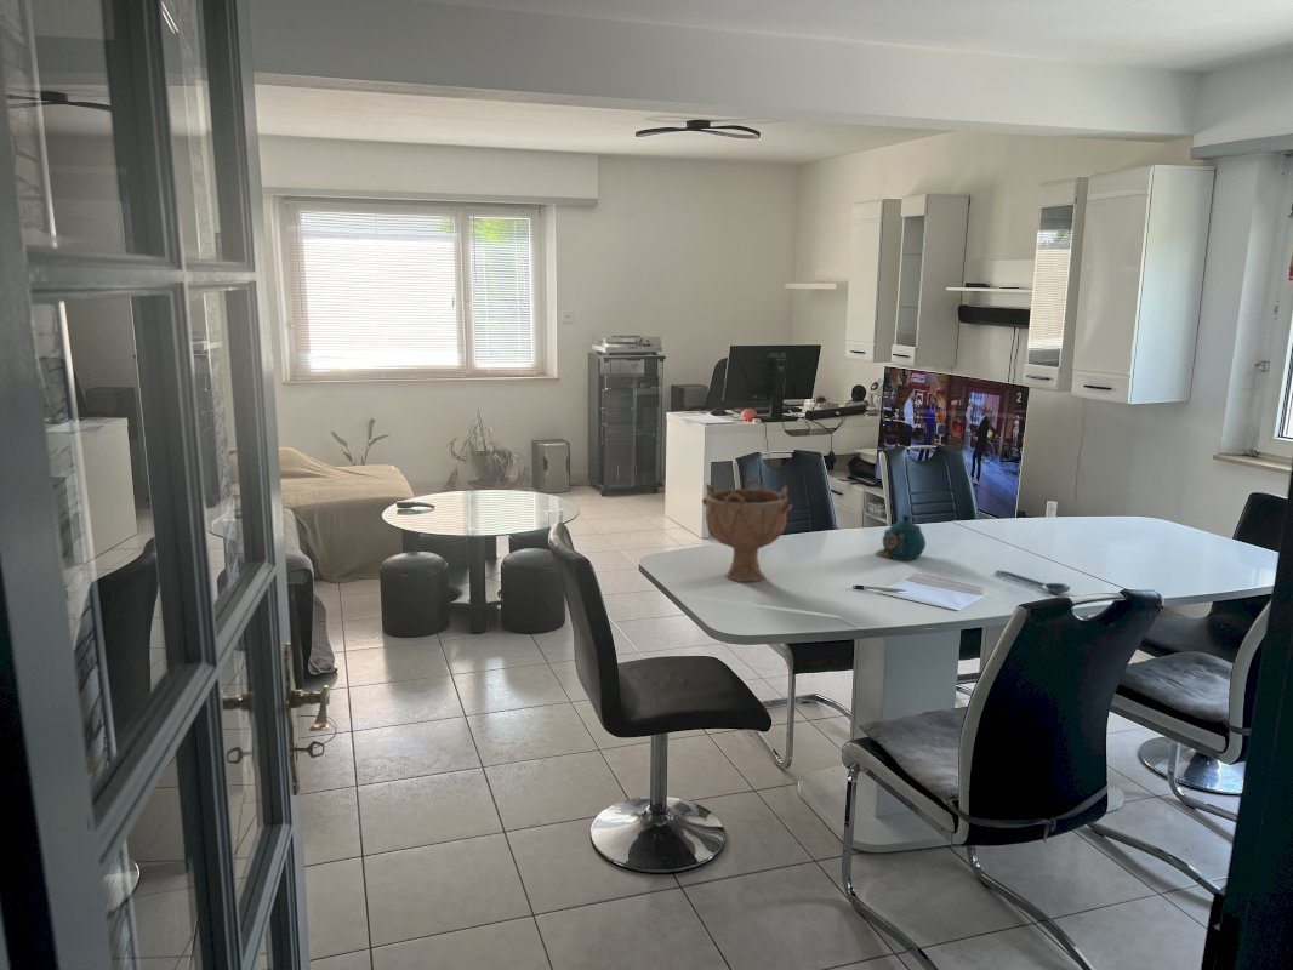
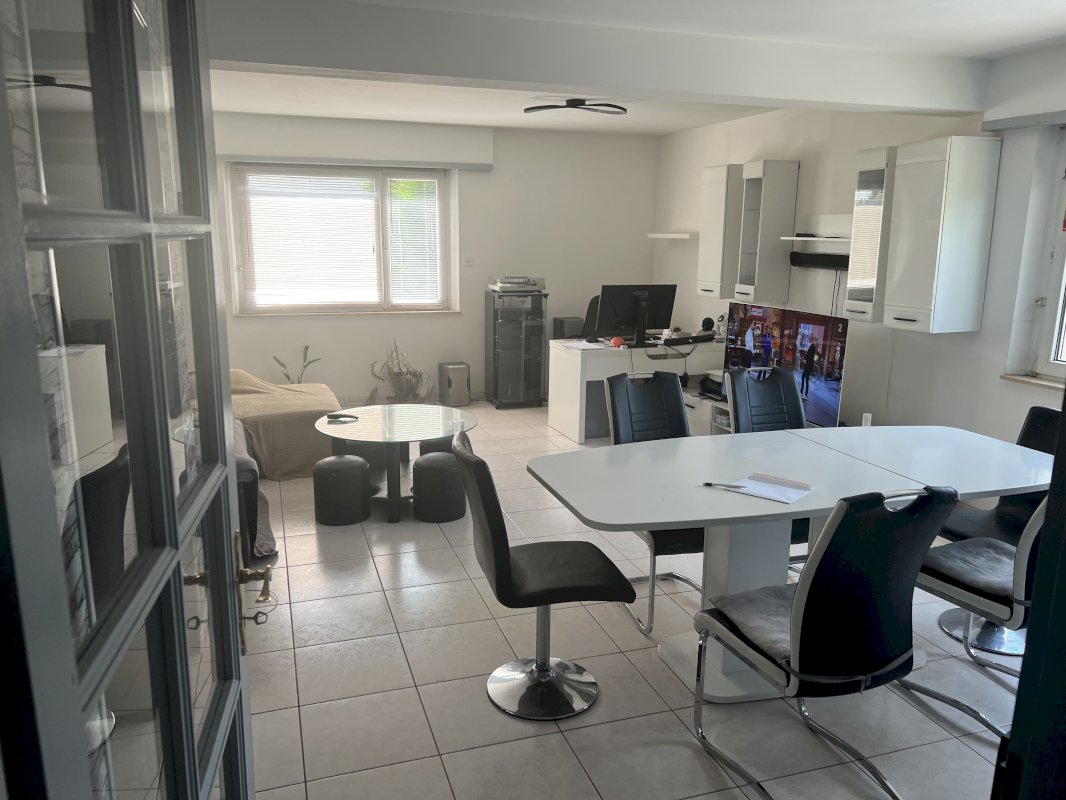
- decorative bowl (745, 530)
- spoon (1032, 580)
- teapot (901, 536)
